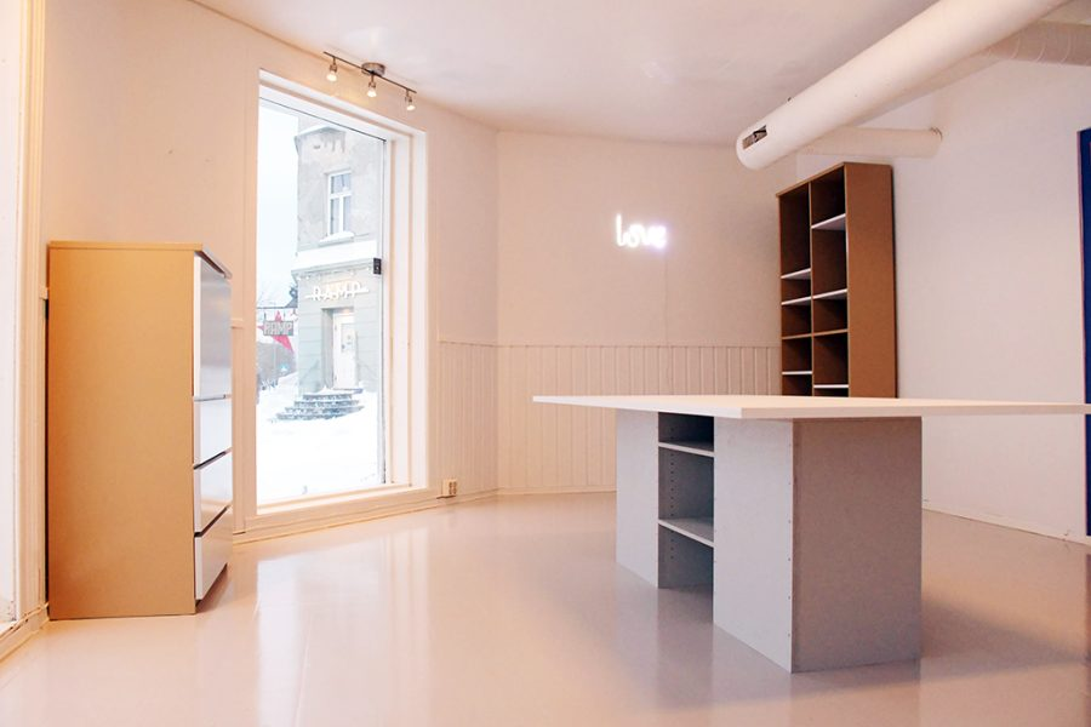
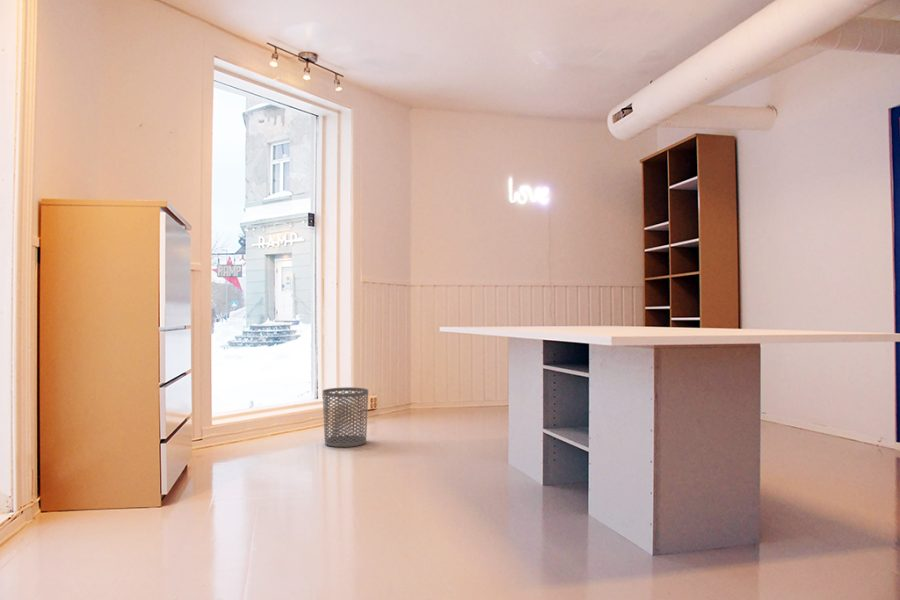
+ waste bin (345, 417)
